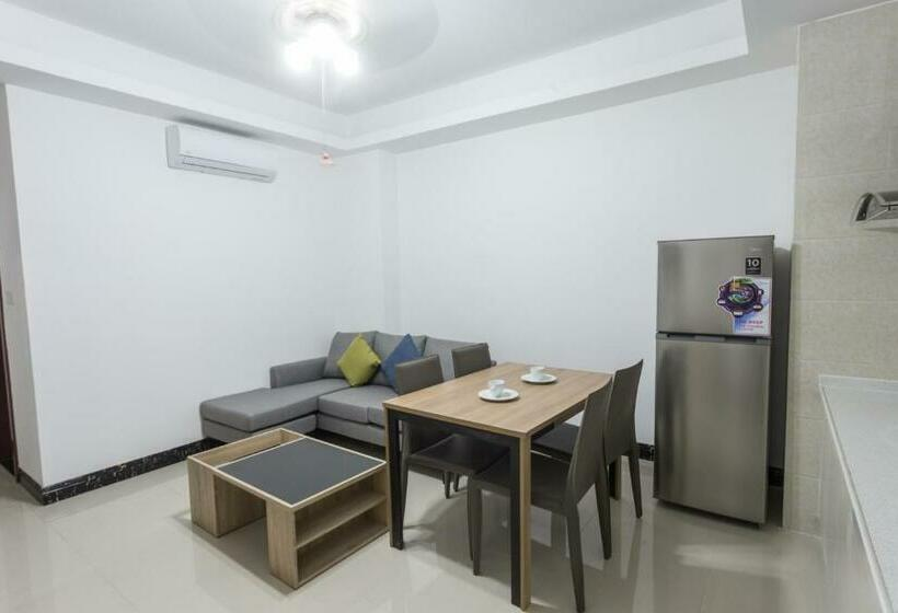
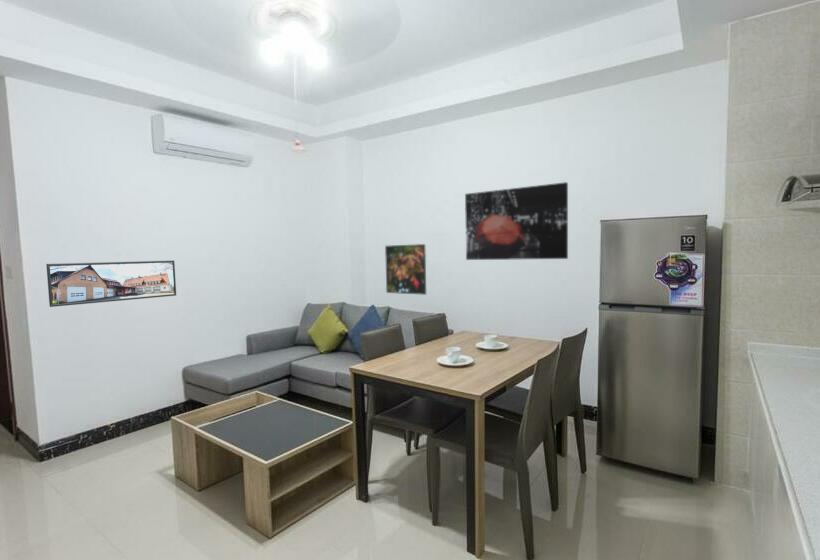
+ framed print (405, 269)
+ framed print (118, 281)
+ wall art (513, 224)
